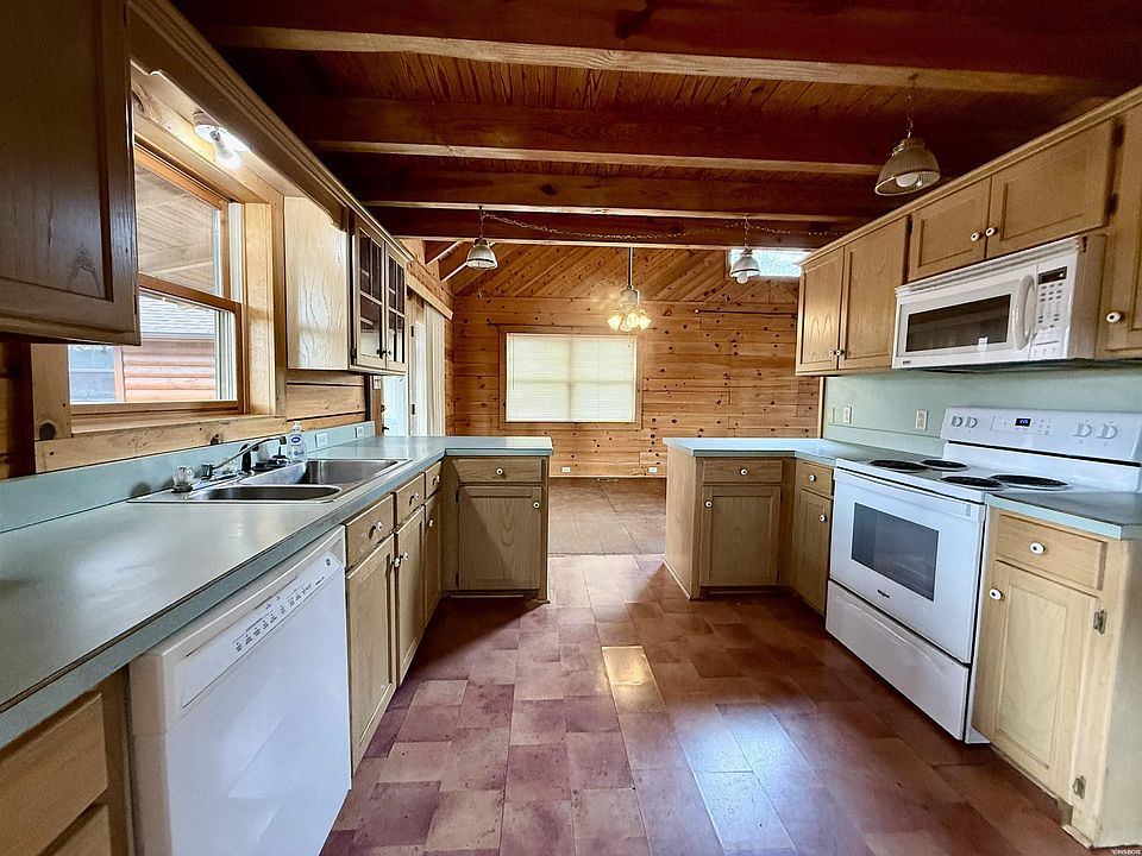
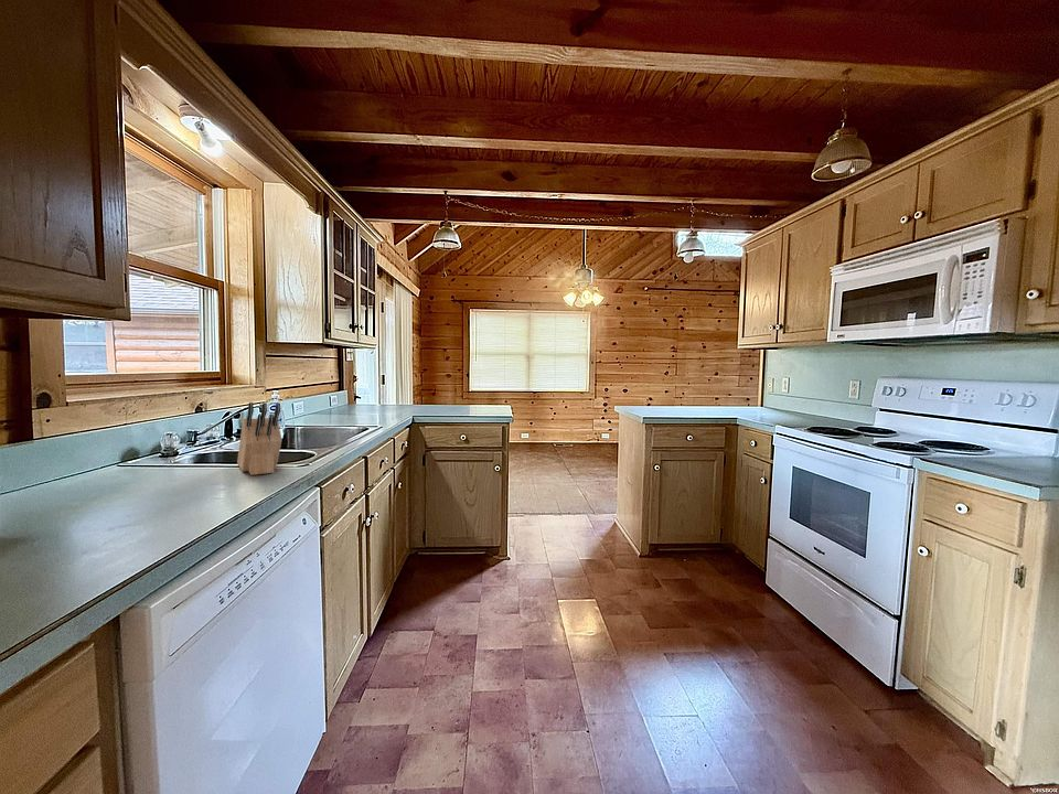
+ knife block (259, 434)
